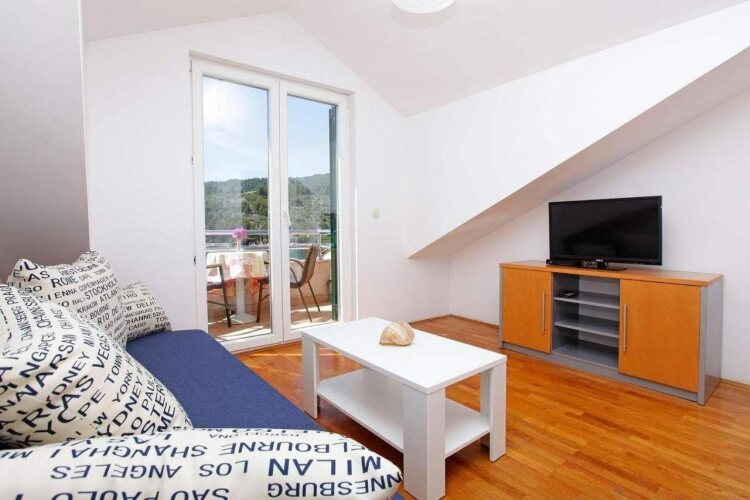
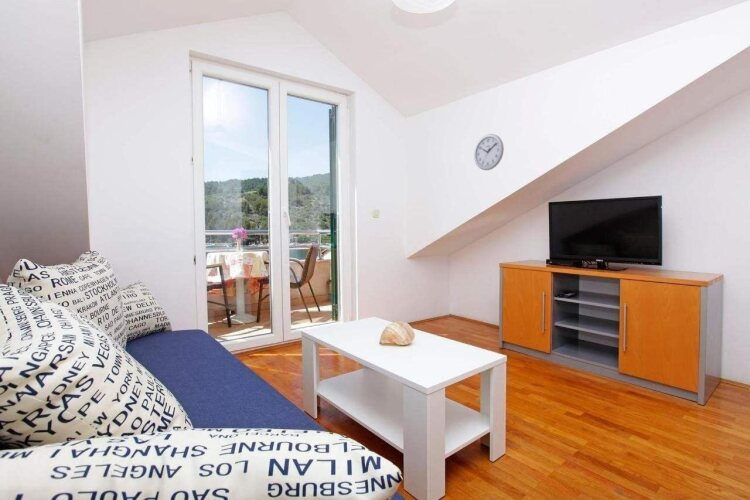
+ wall clock (487, 152)
